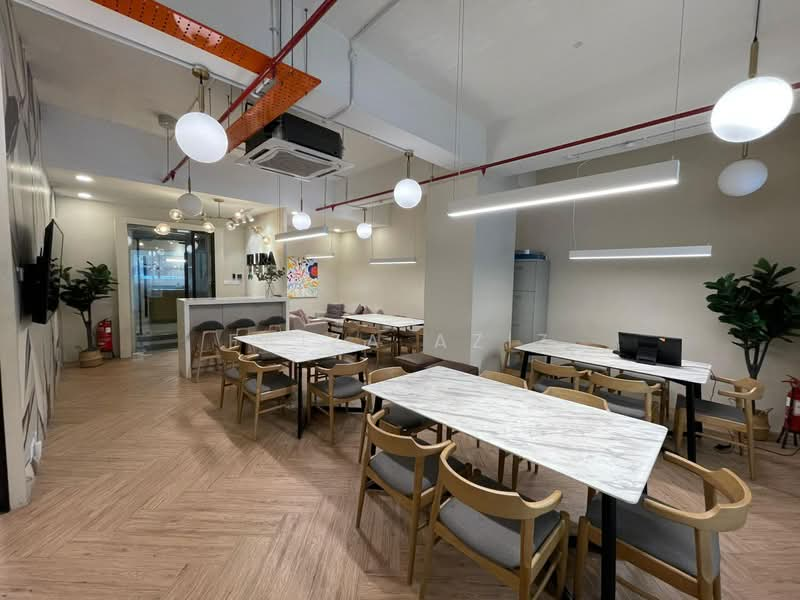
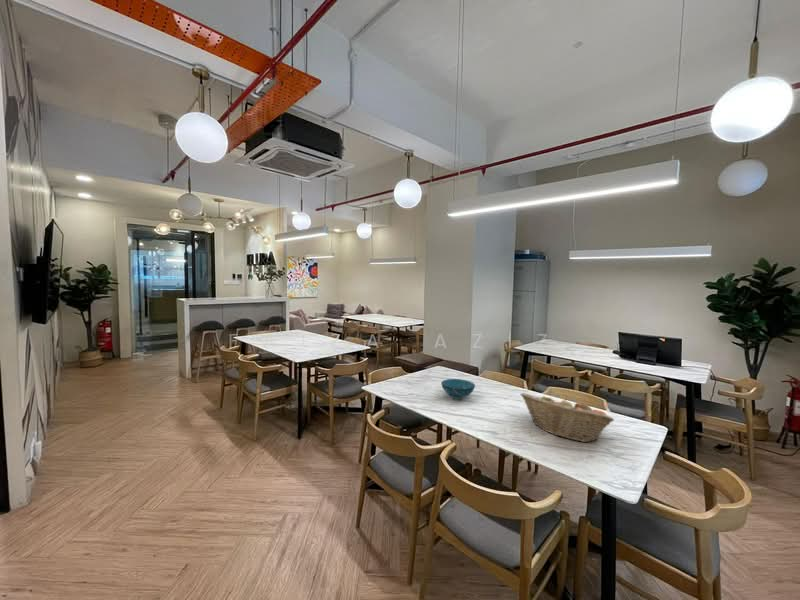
+ fruit basket (563, 412)
+ decorative bowl (457, 390)
